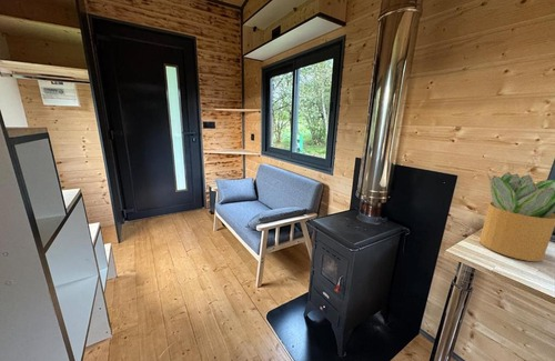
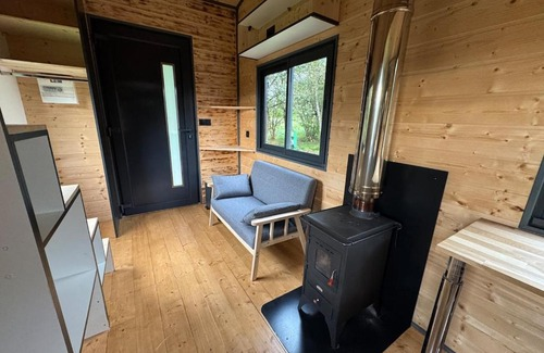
- potted plant (514, 212)
